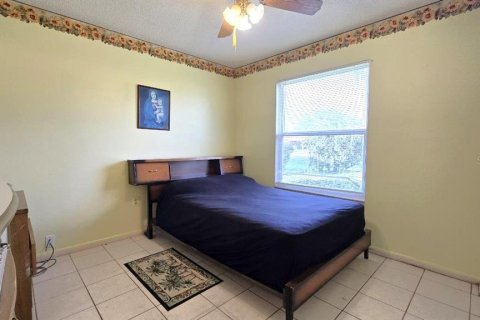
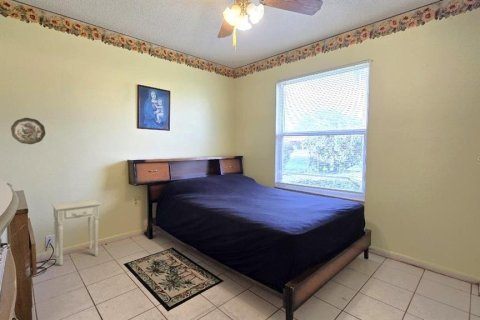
+ decorative plate (28, 131)
+ nightstand (76, 218)
